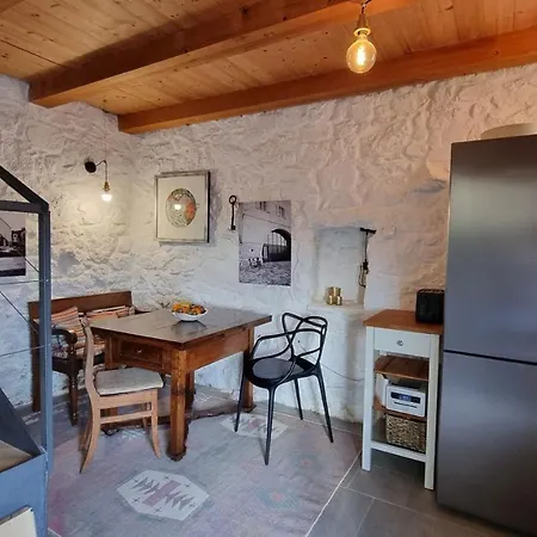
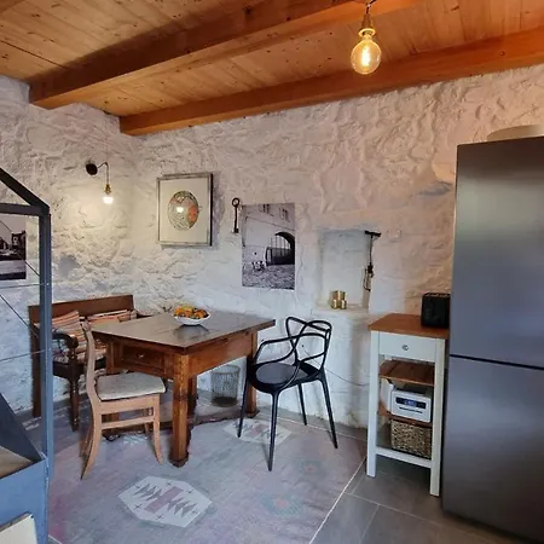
+ waste bin (224, 384)
